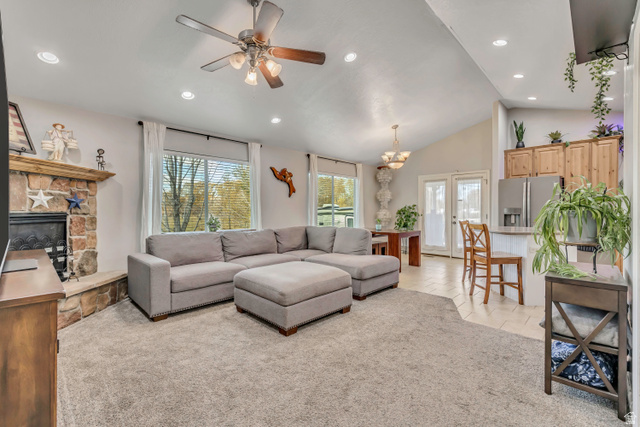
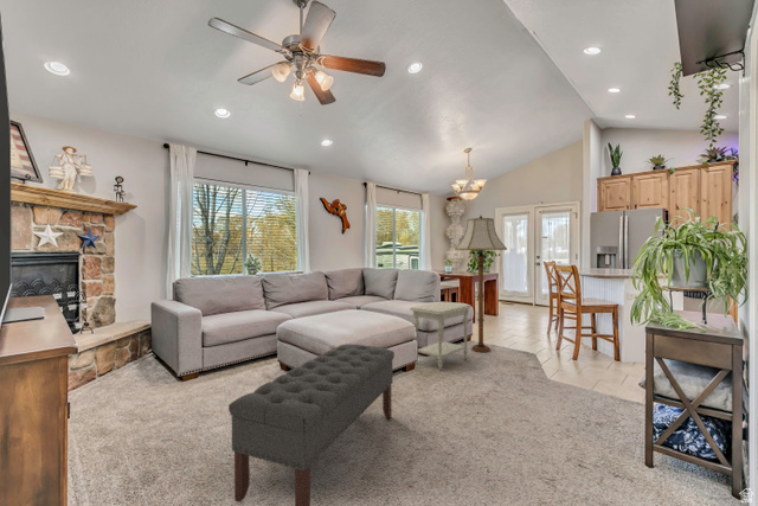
+ side table (441, 333)
+ bench (328, 409)
+ floor lamp (480, 282)
